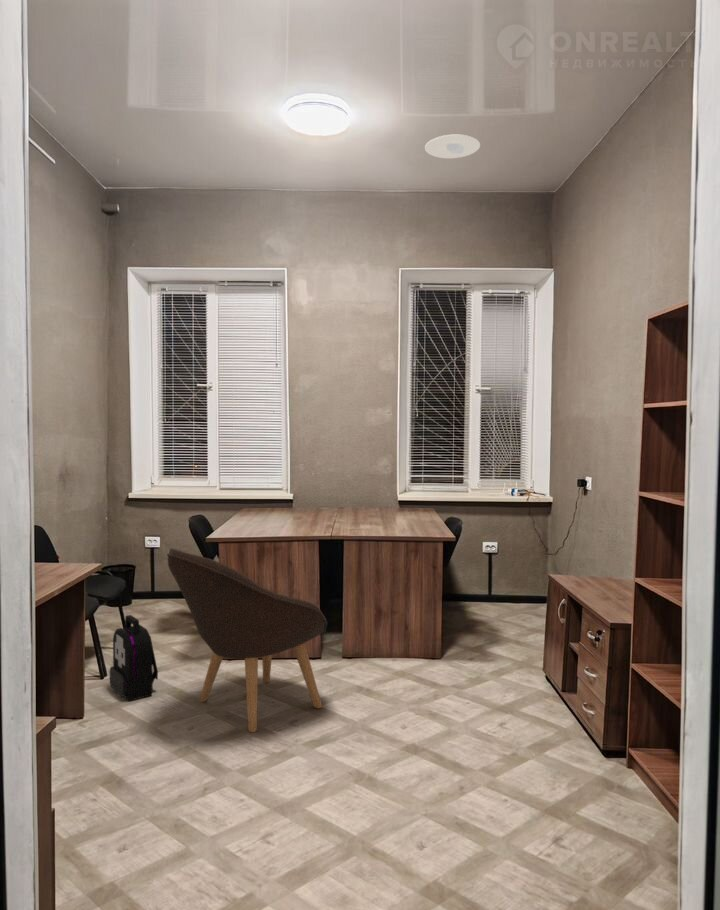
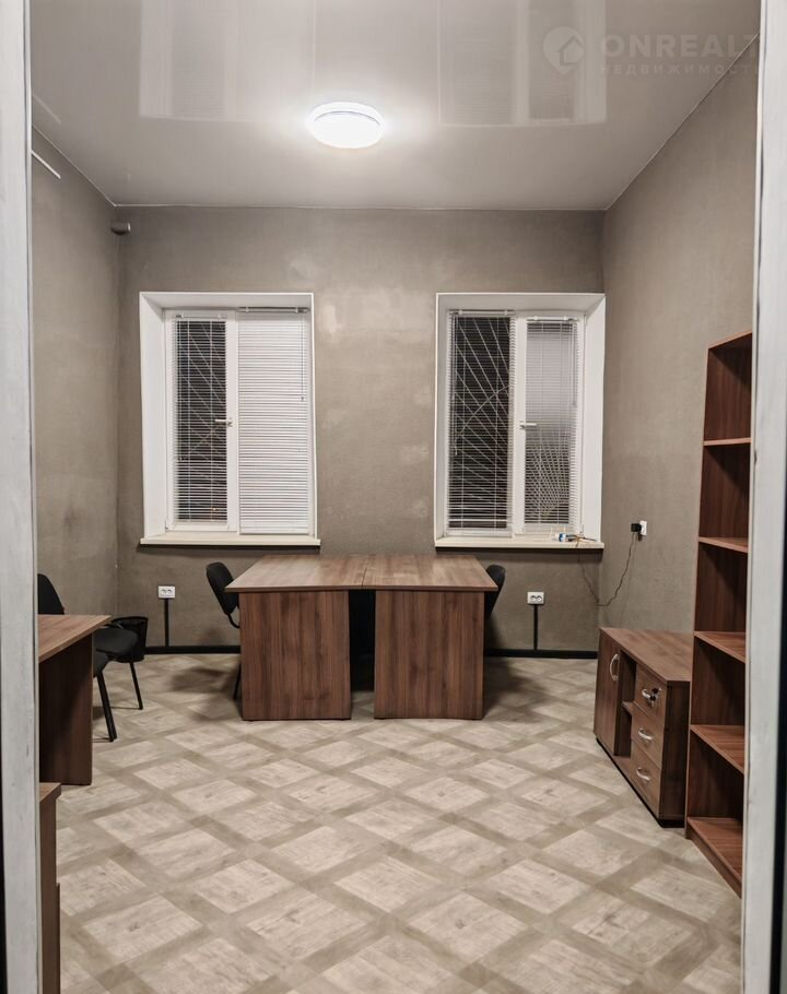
- recessed light (452, 144)
- chair (245, 625)
- backpack (134, 654)
